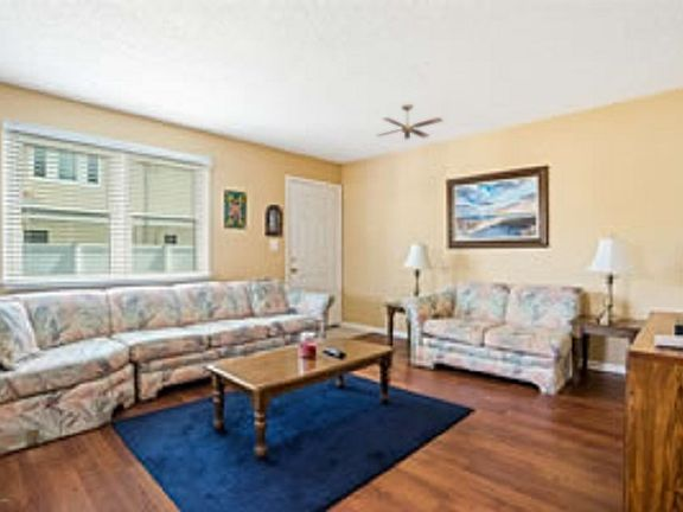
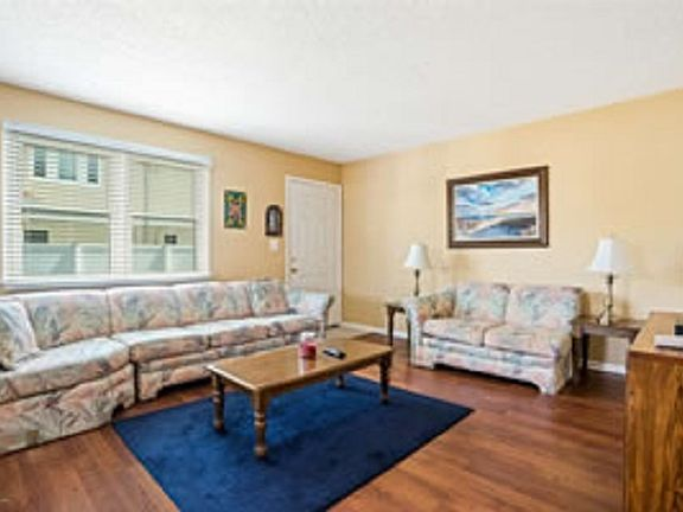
- ceiling fan (407, 122)
